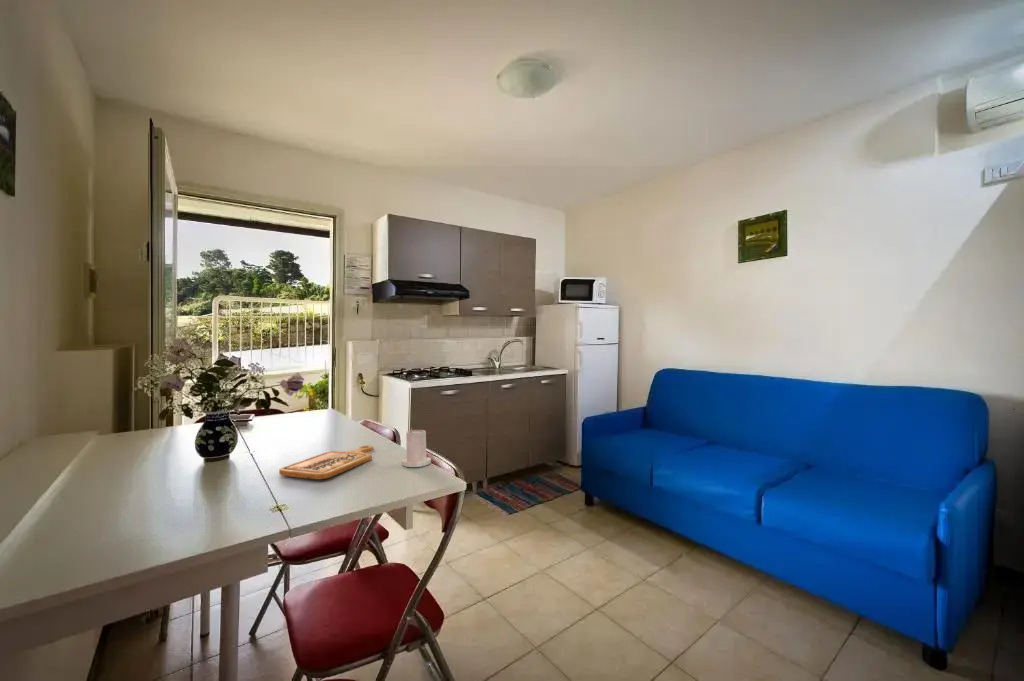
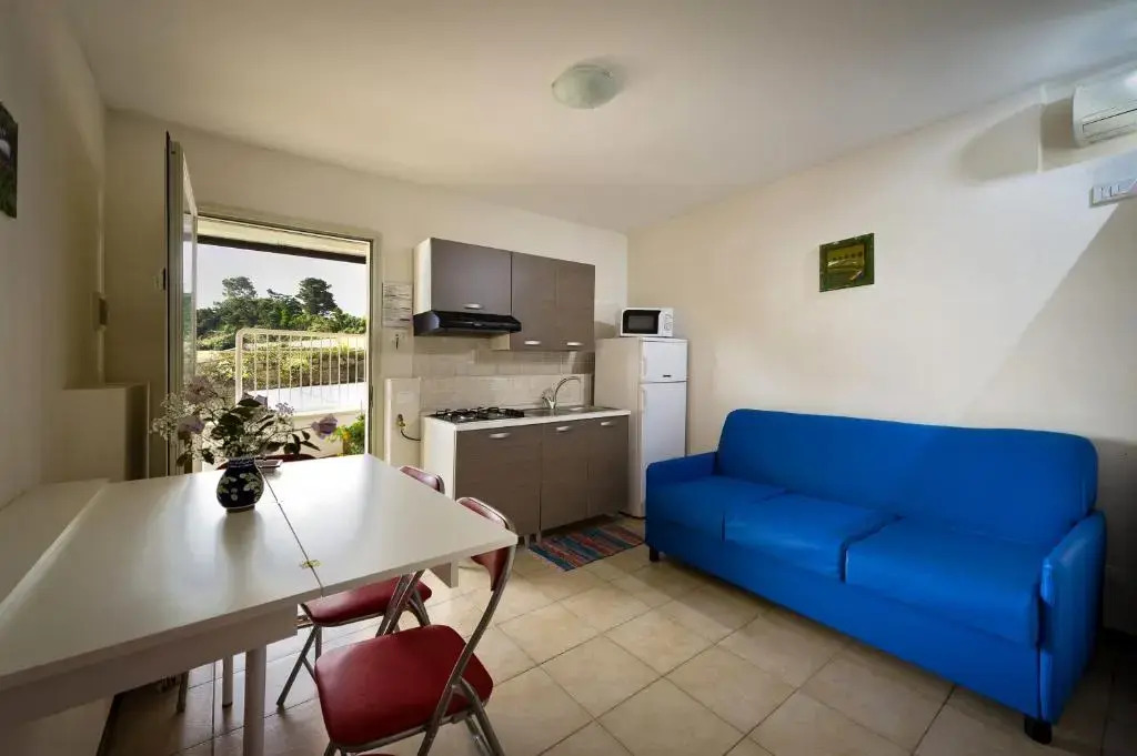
- cutting board (338, 459)
- candle (416, 445)
